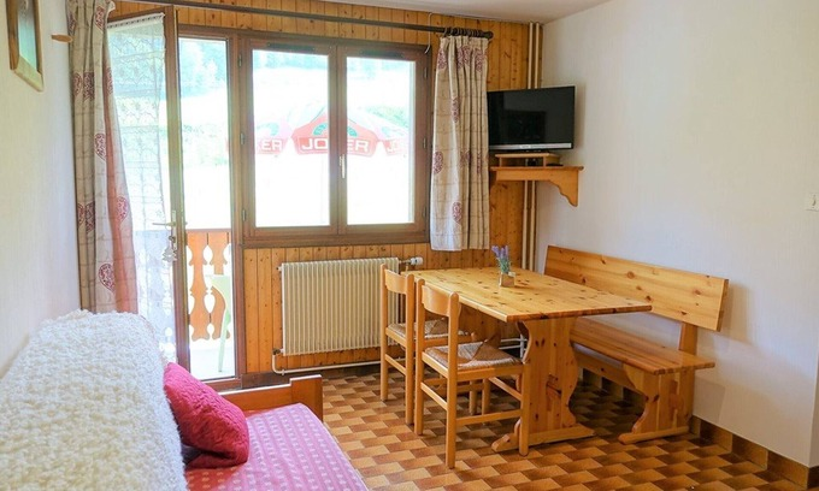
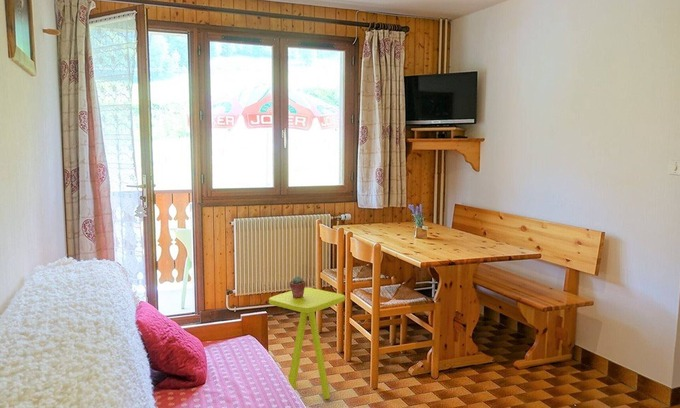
+ side table (302, 343)
+ potted succulent (297, 285)
